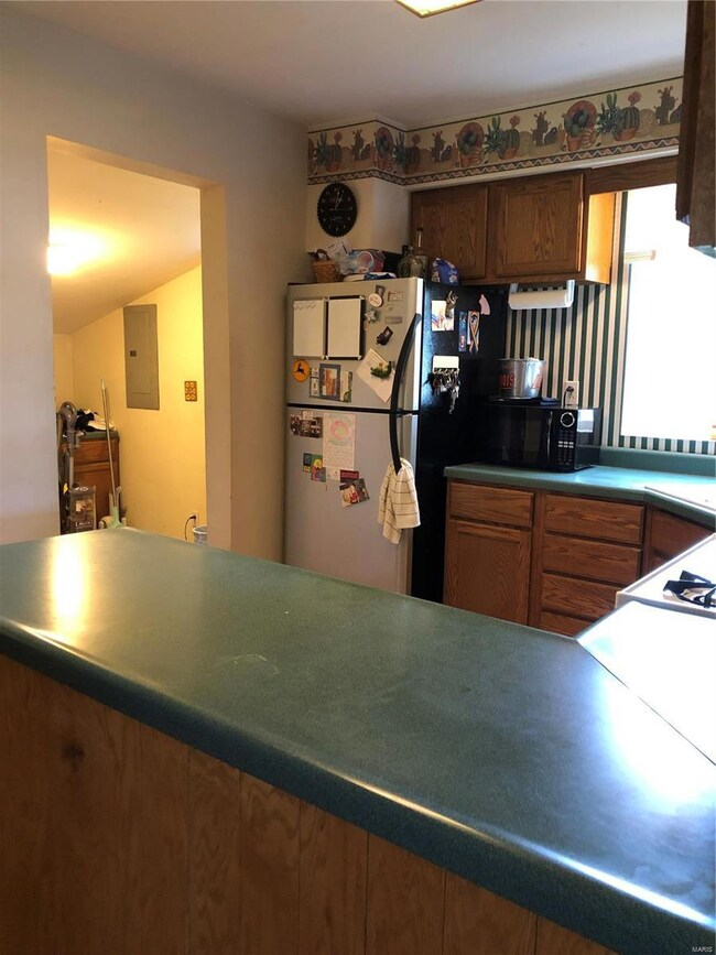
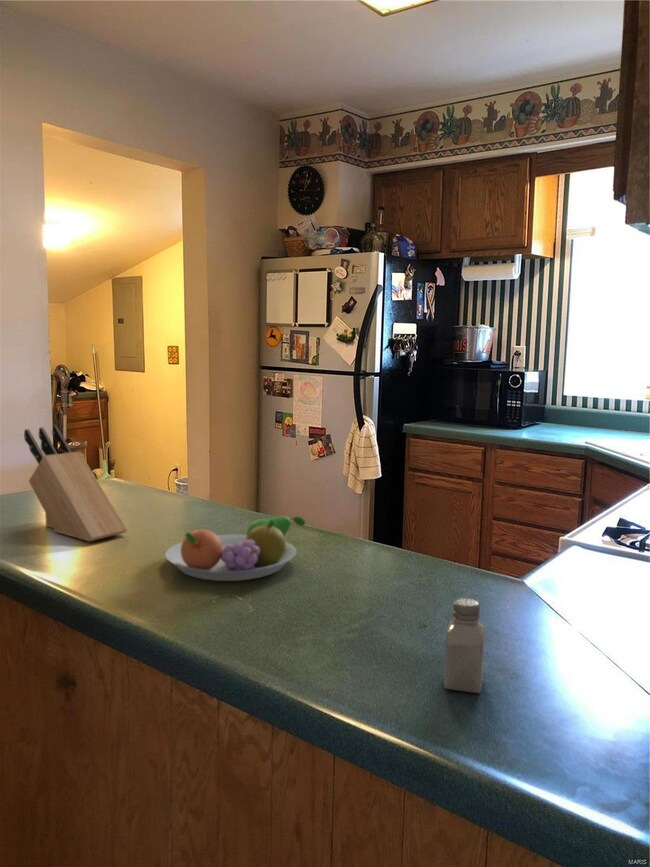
+ knife block (70, 479)
+ saltshaker (465, 642)
+ fruit bowl (237, 538)
